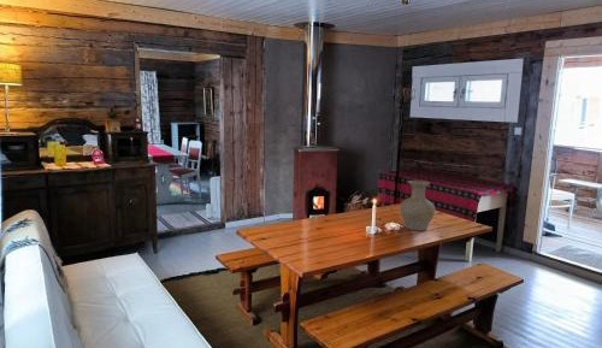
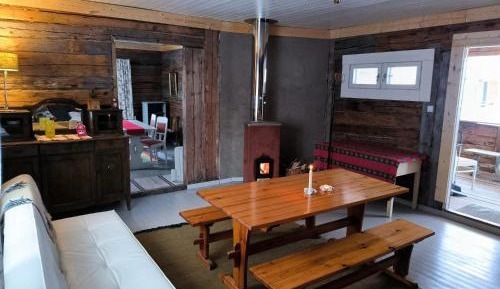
- vase (417, 205)
